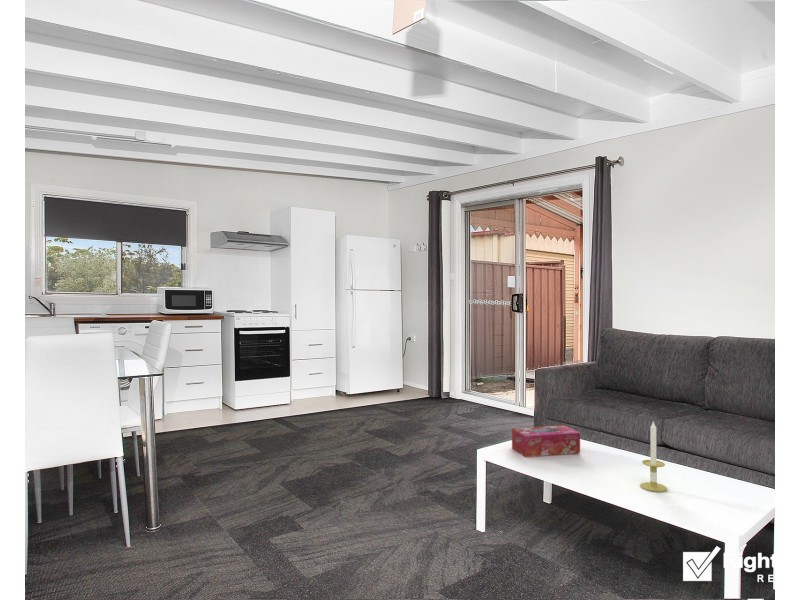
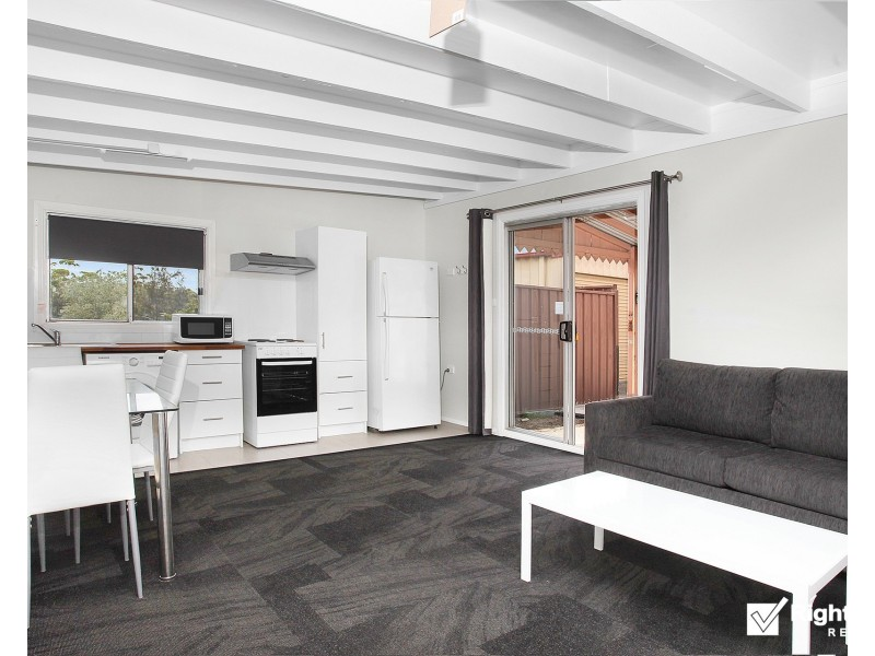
- tissue box (545, 440)
- candle (653, 454)
